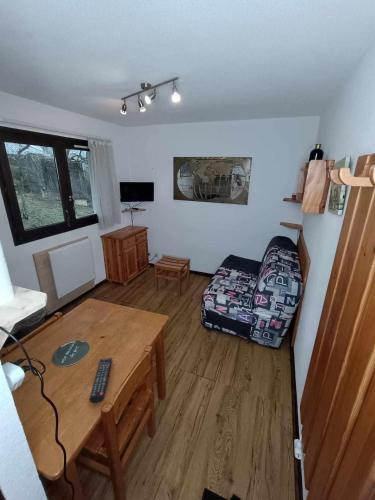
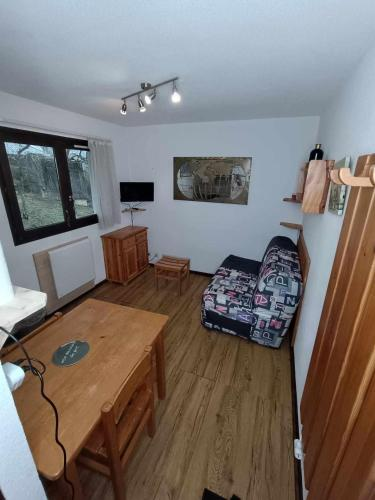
- remote control (102, 377)
